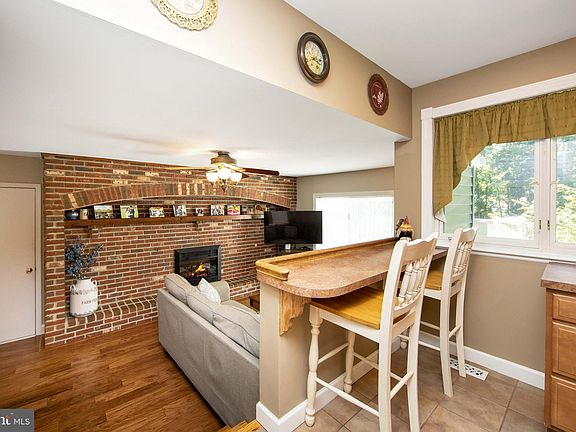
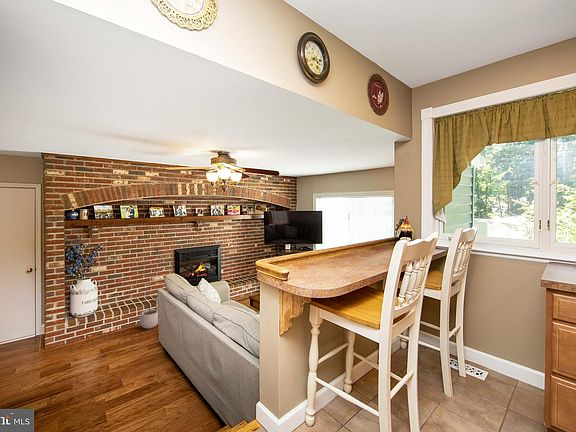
+ plant pot (149, 316)
